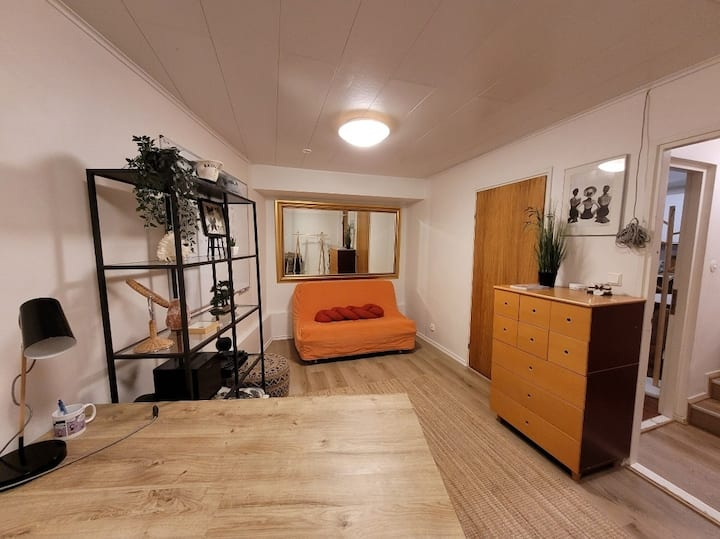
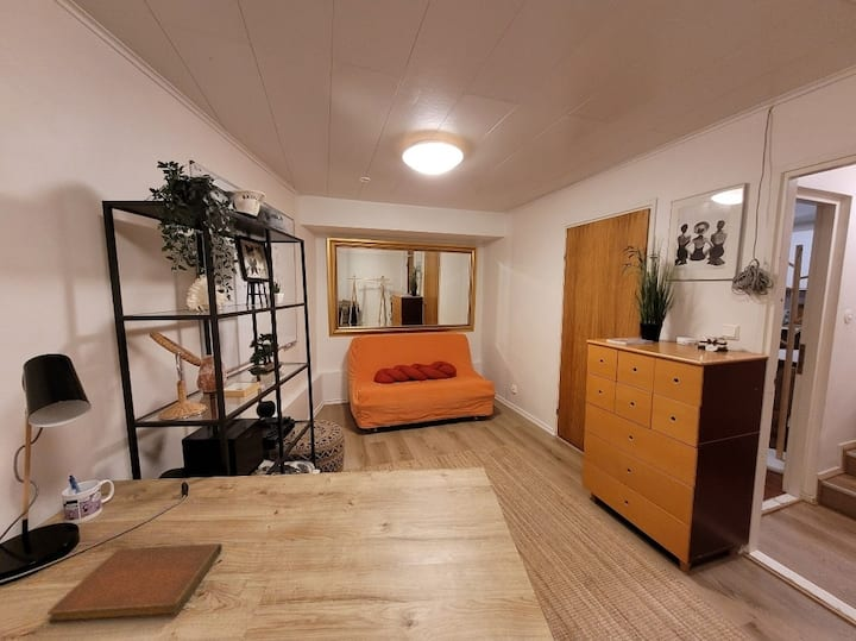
+ notebook (145, 578)
